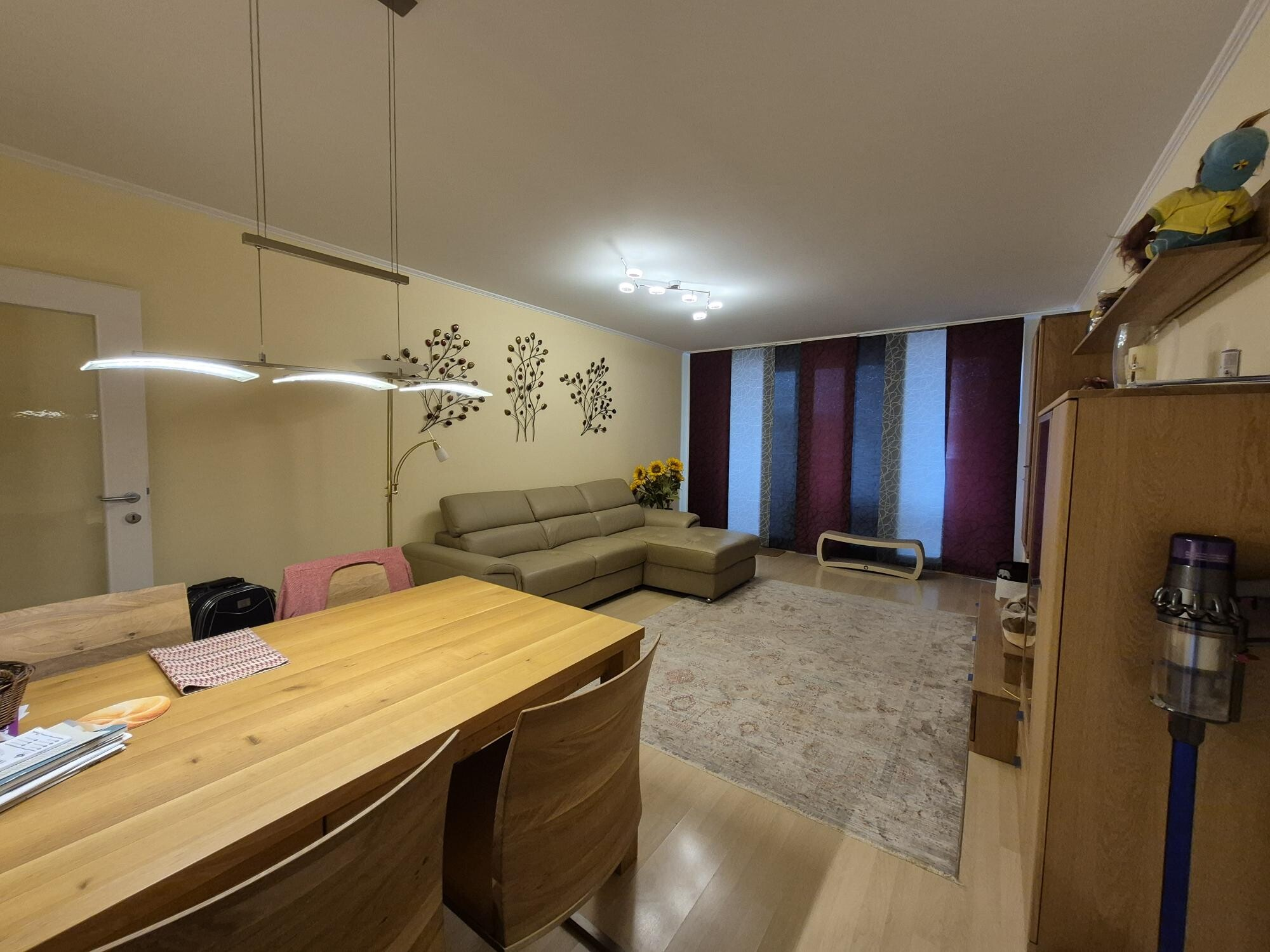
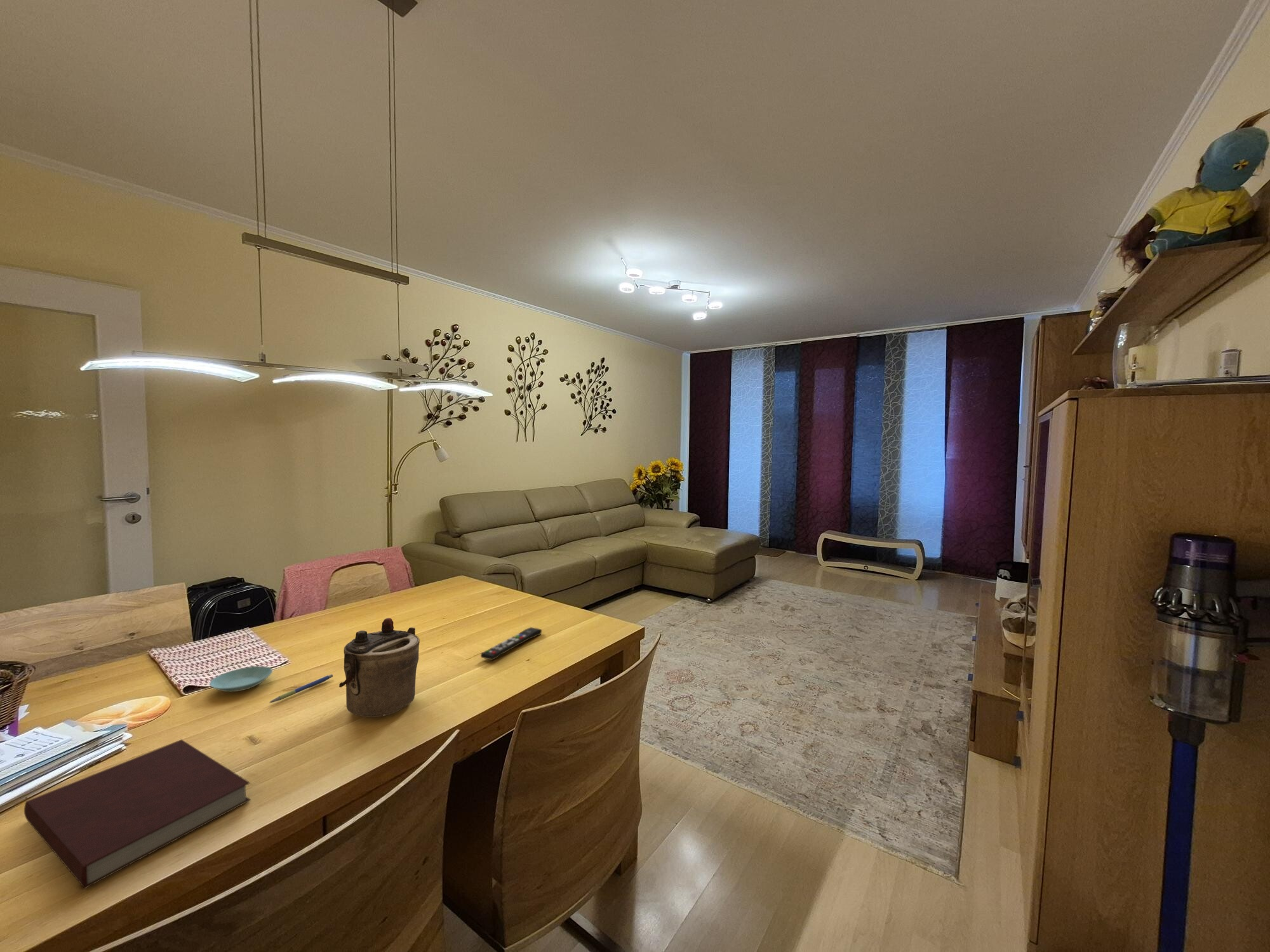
+ teapot (382, 664)
+ pen (302, 688)
+ remote control (513, 642)
+ notebook (140, 801)
+ saucer (242, 680)
